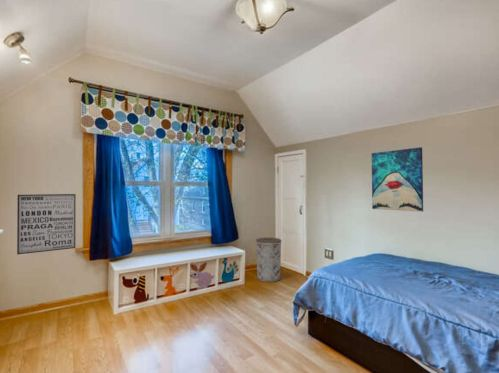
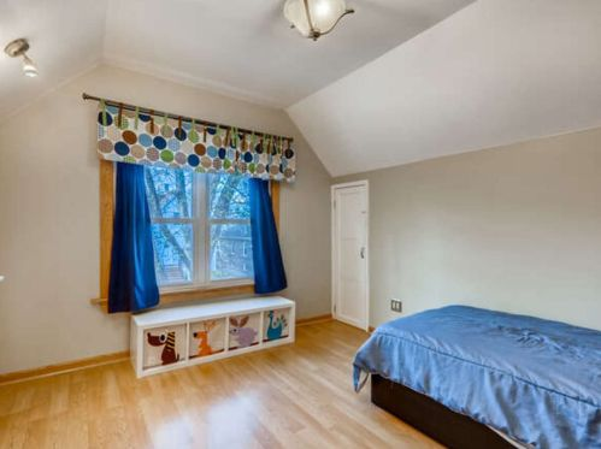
- wall art (395, 180)
- wall art (47, 222)
- trash can (268, 257)
